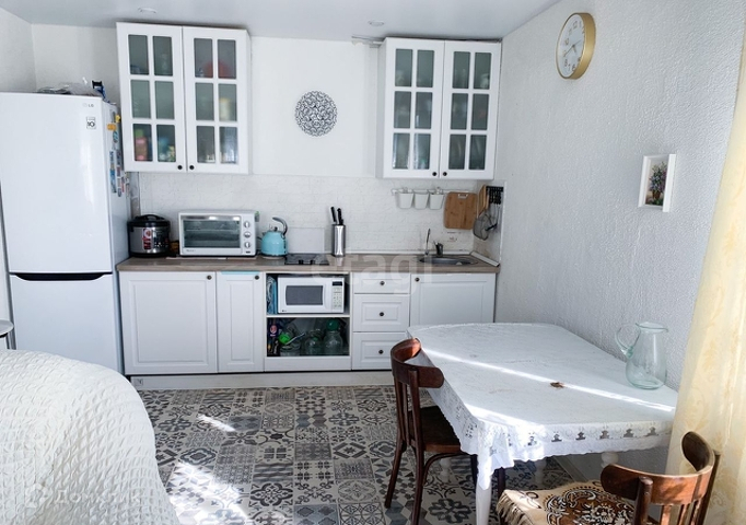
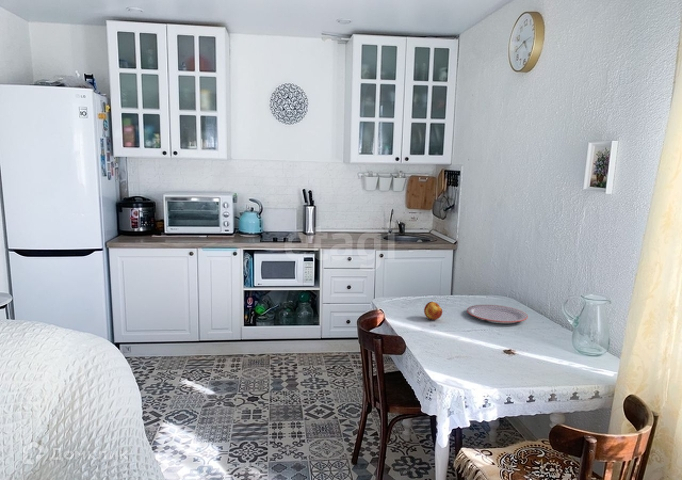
+ fruit (432, 310)
+ plate (496, 314)
